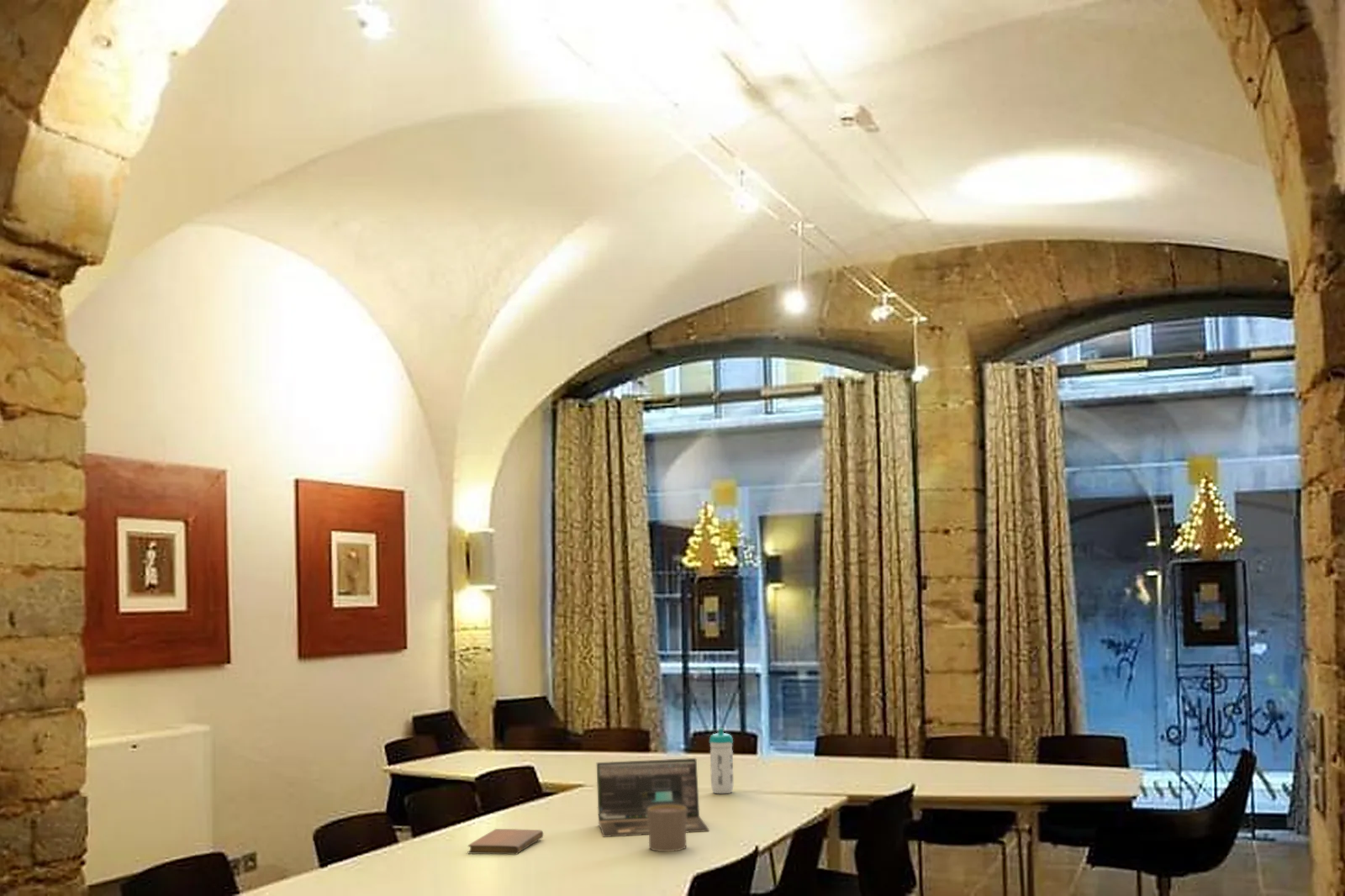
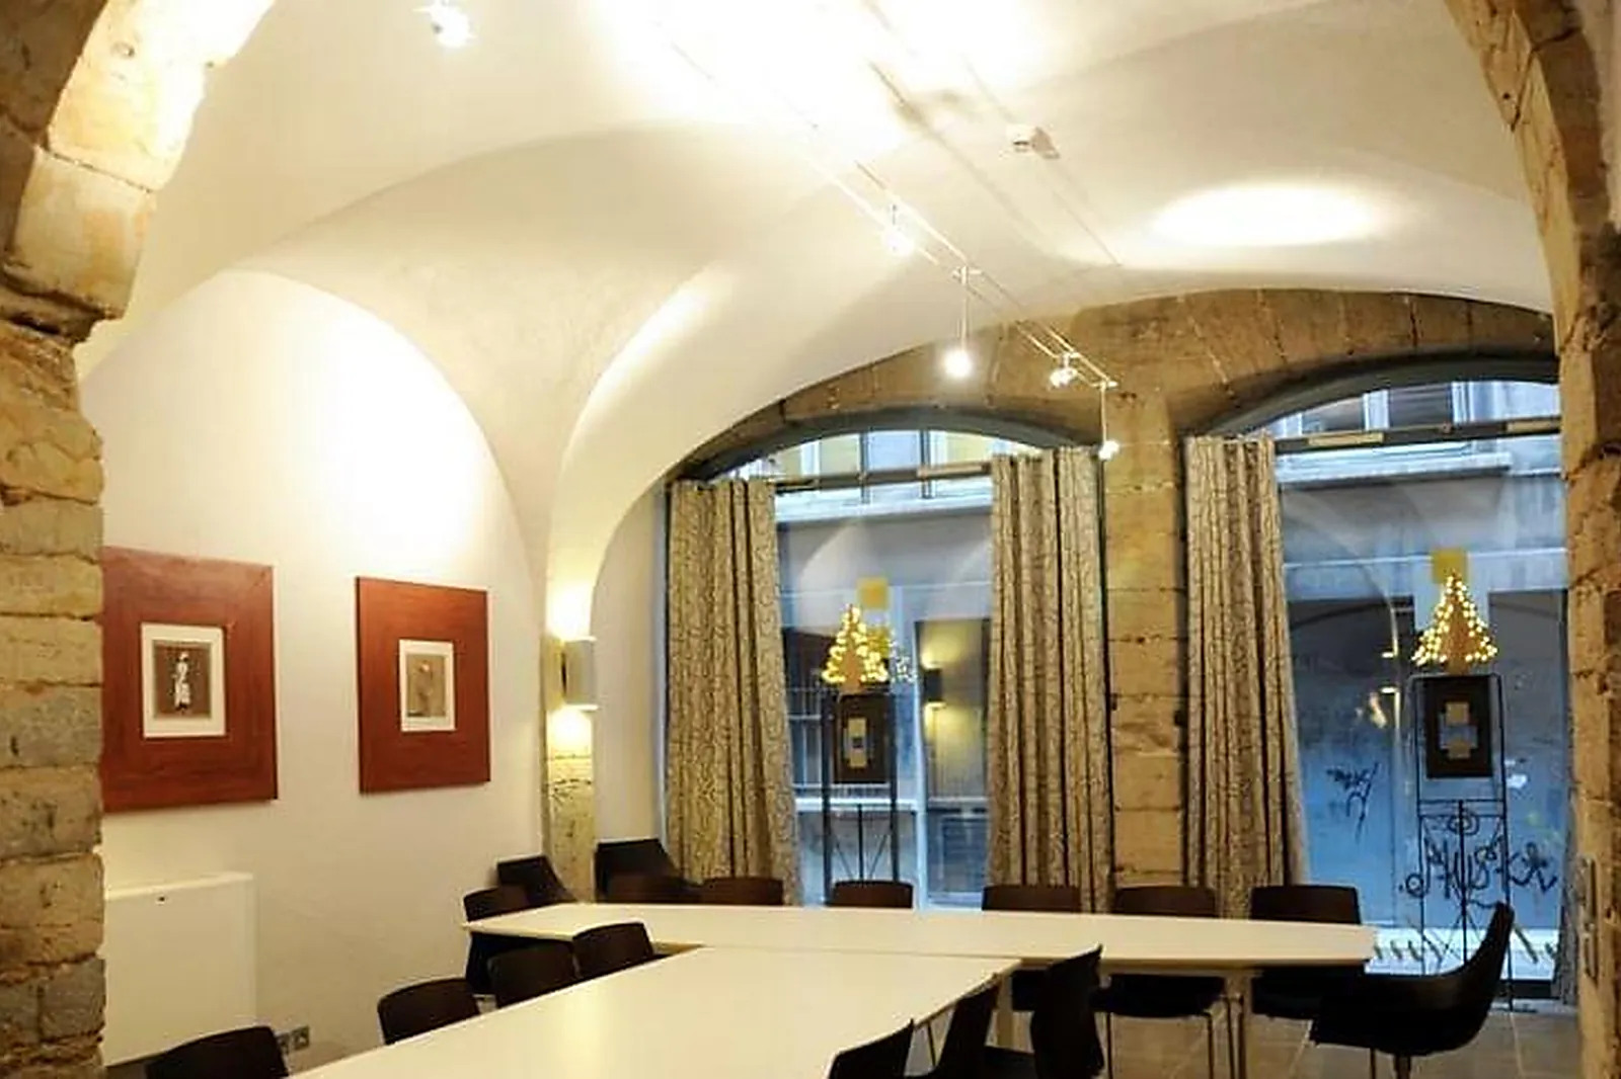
- notebook (506, 841)
- cup (667, 827)
- water bottle (721, 760)
- laptop (651, 796)
